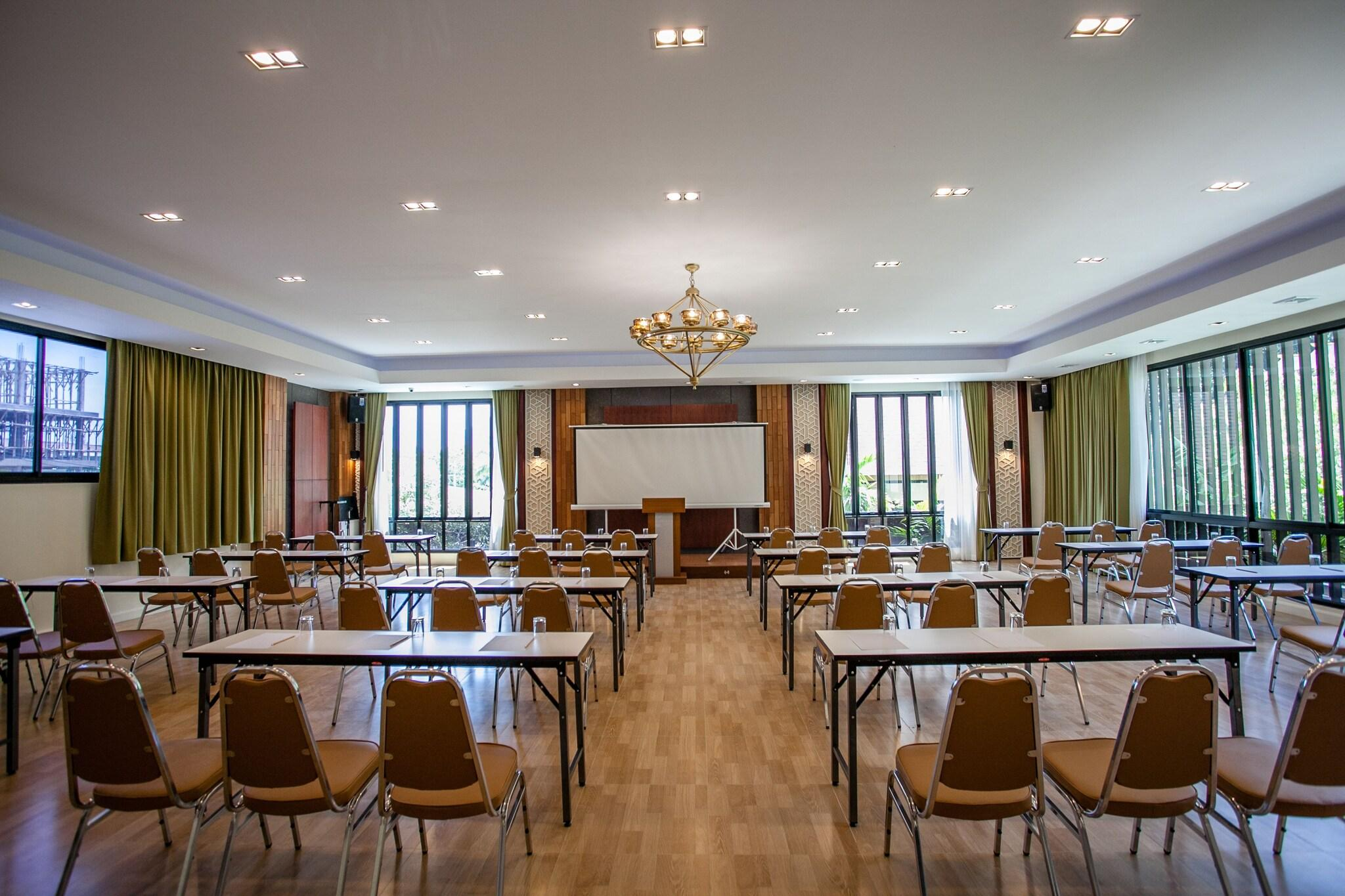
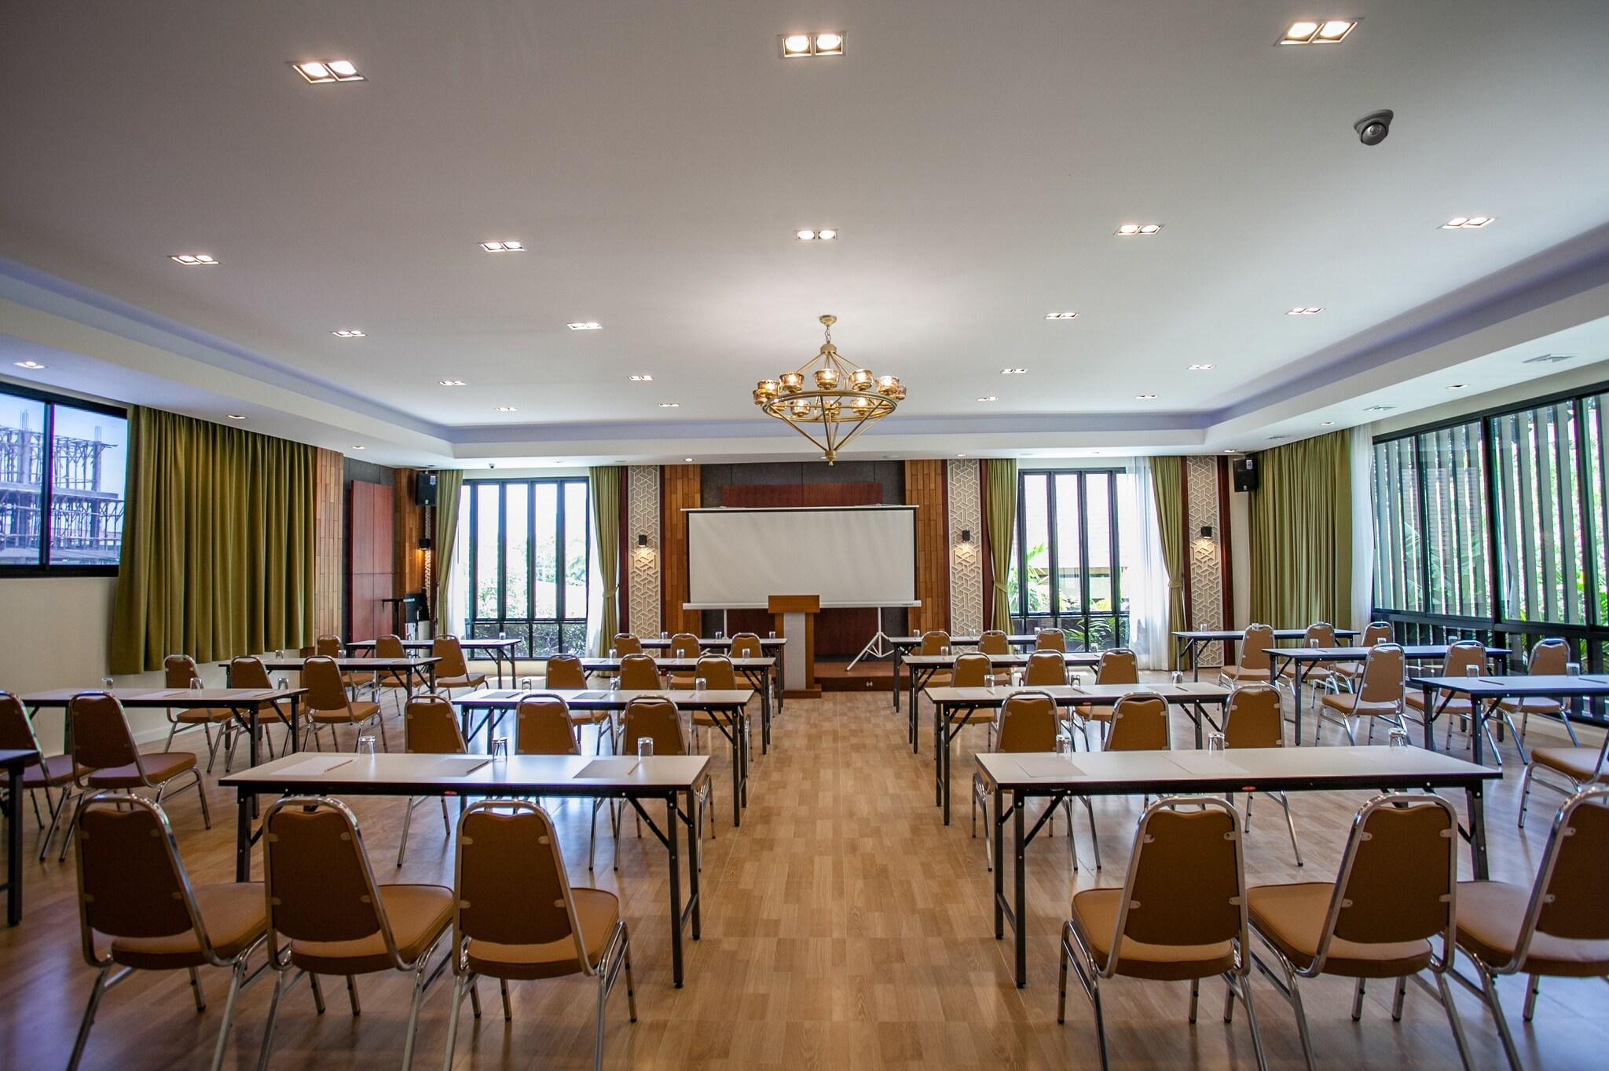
+ security camera (1373, 131)
